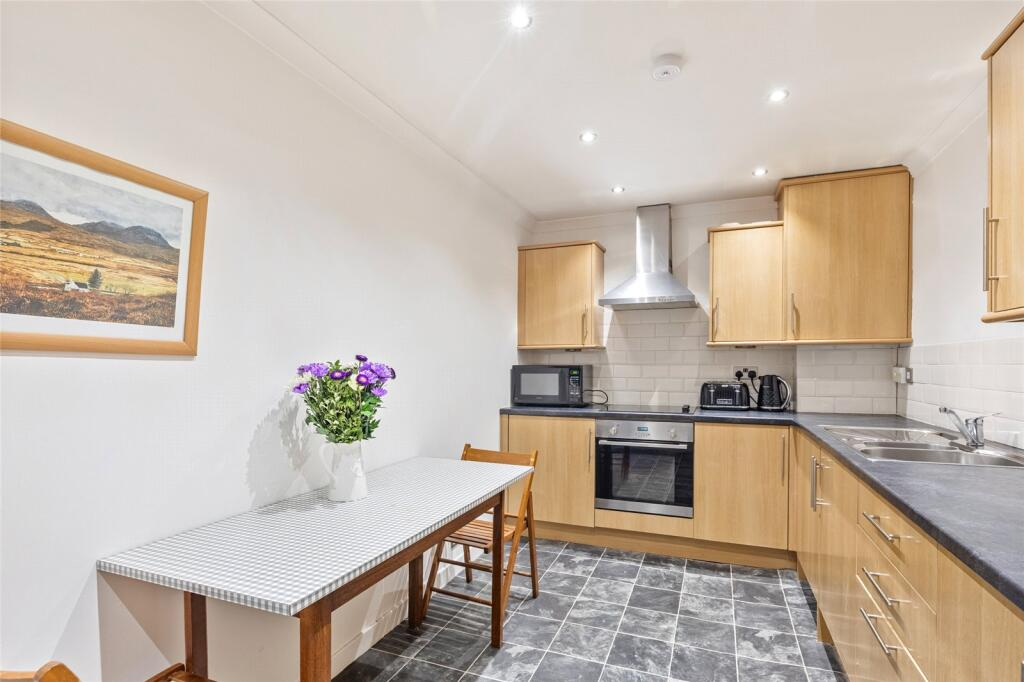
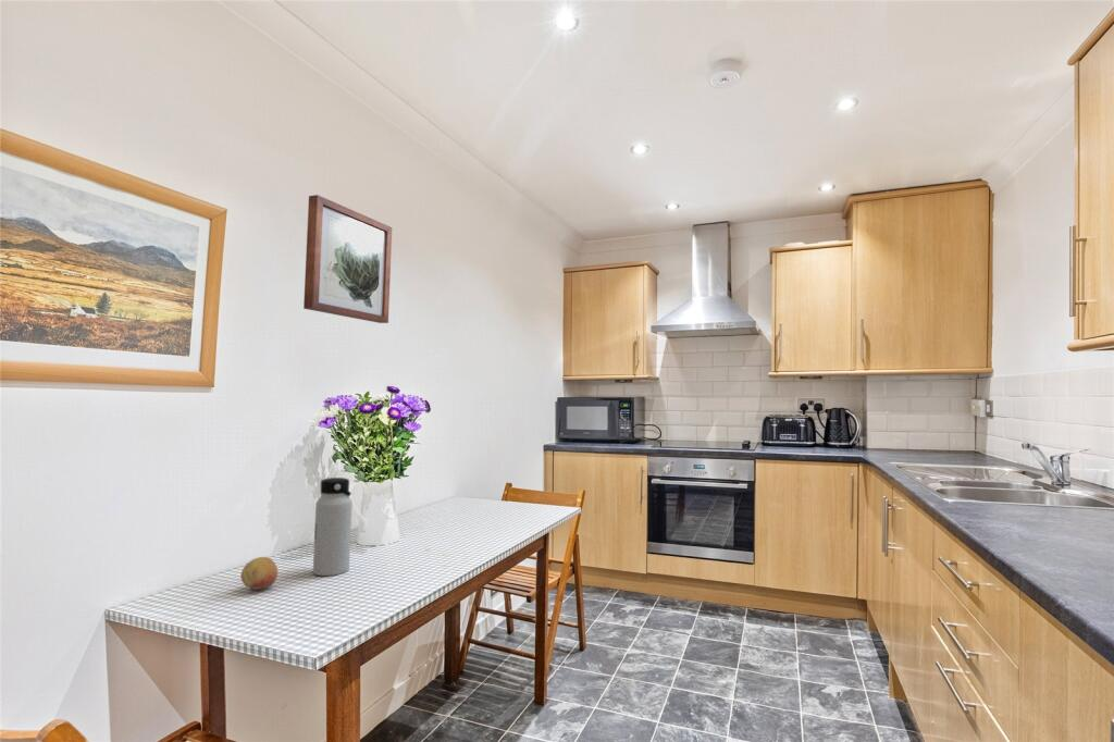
+ fruit (260, 572)
+ water bottle (333, 524)
+ wall art (351, 264)
